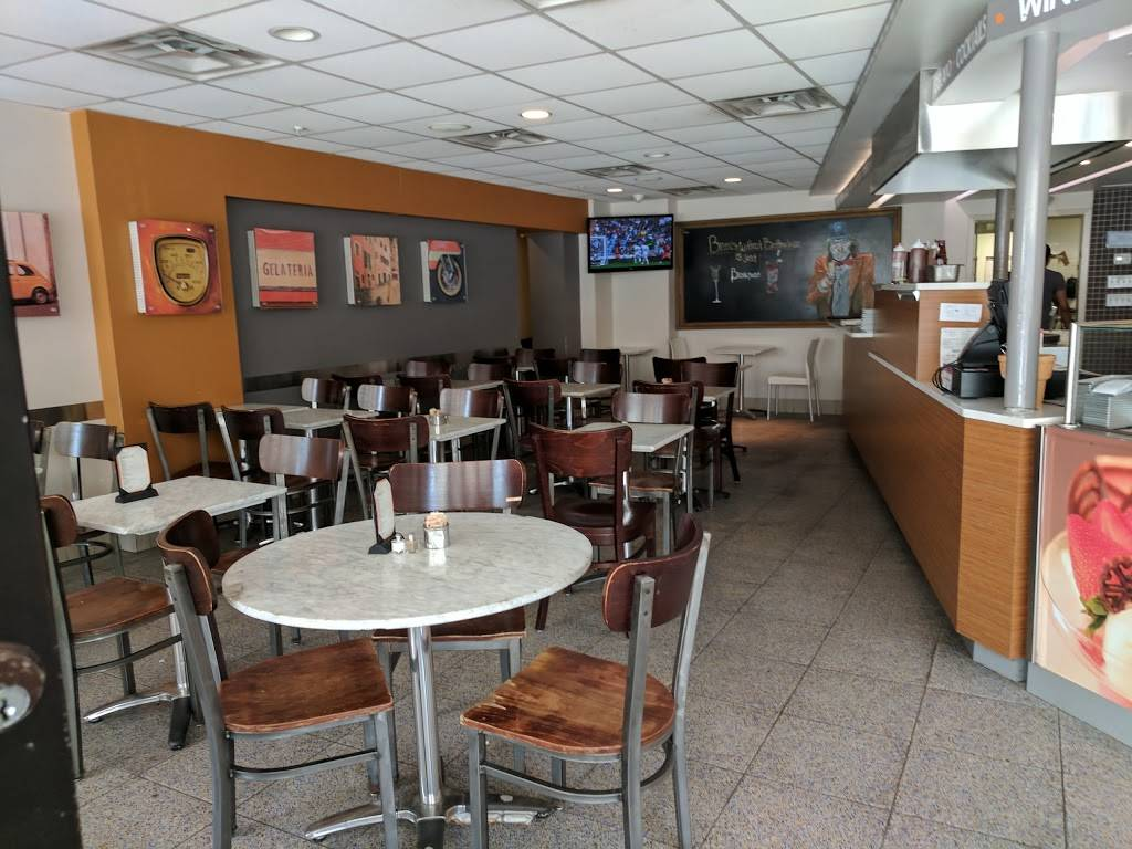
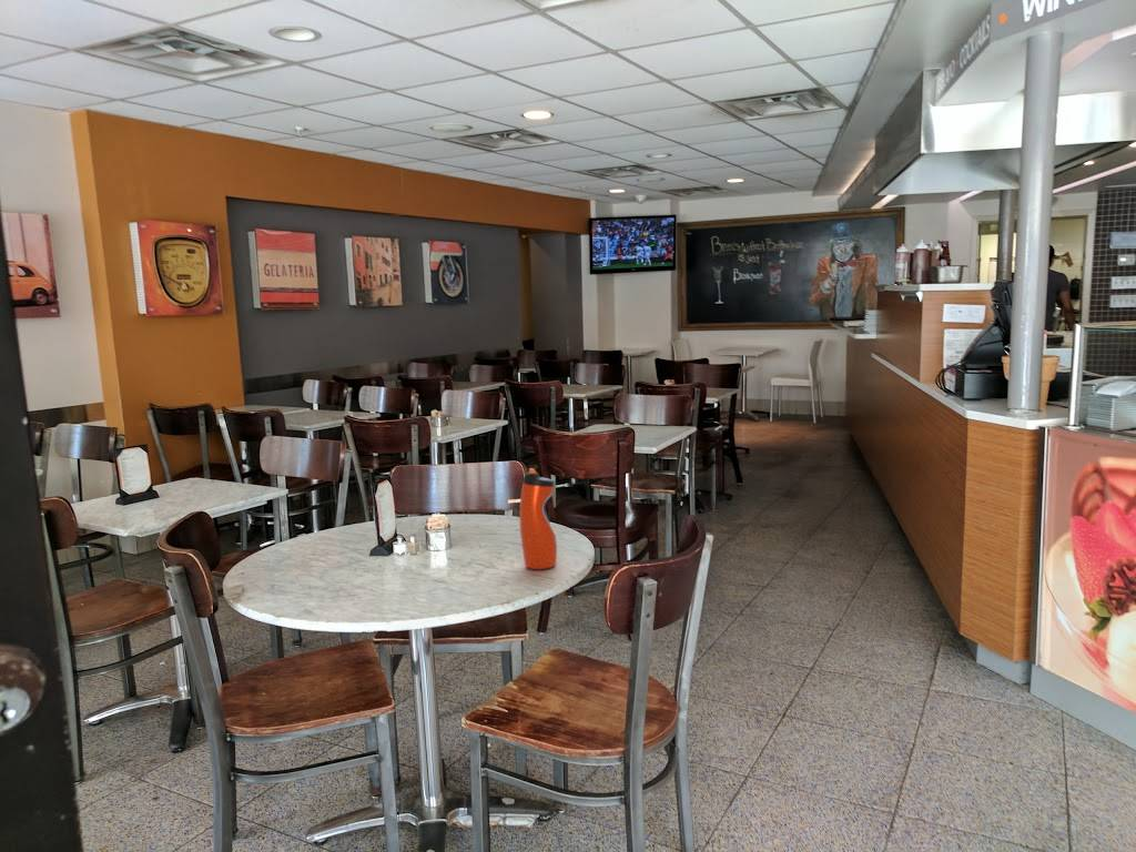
+ water bottle (537, 517)
